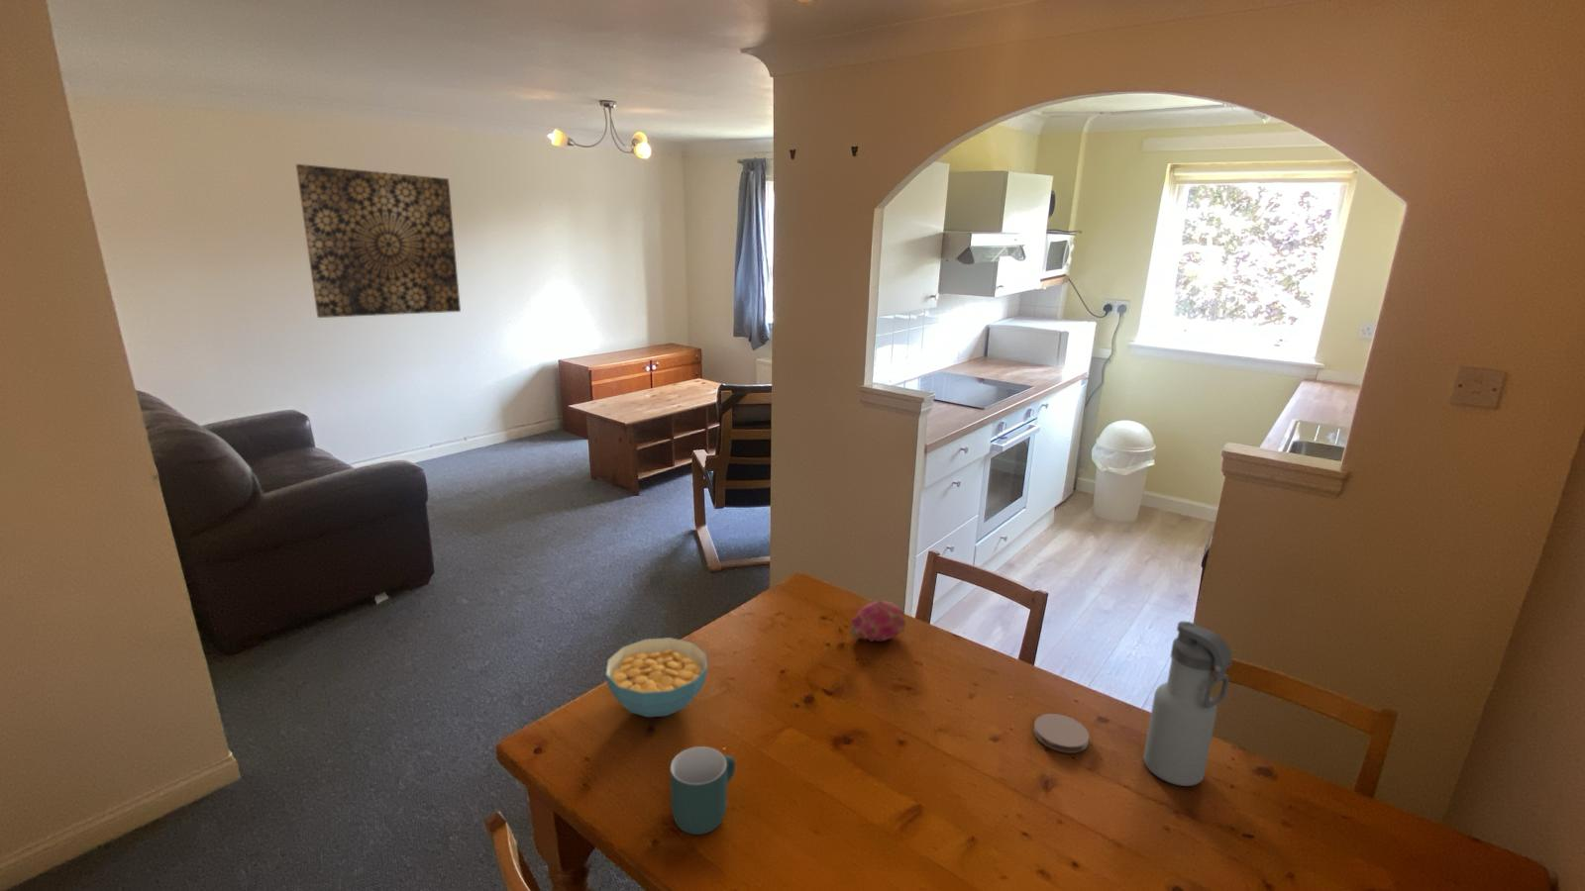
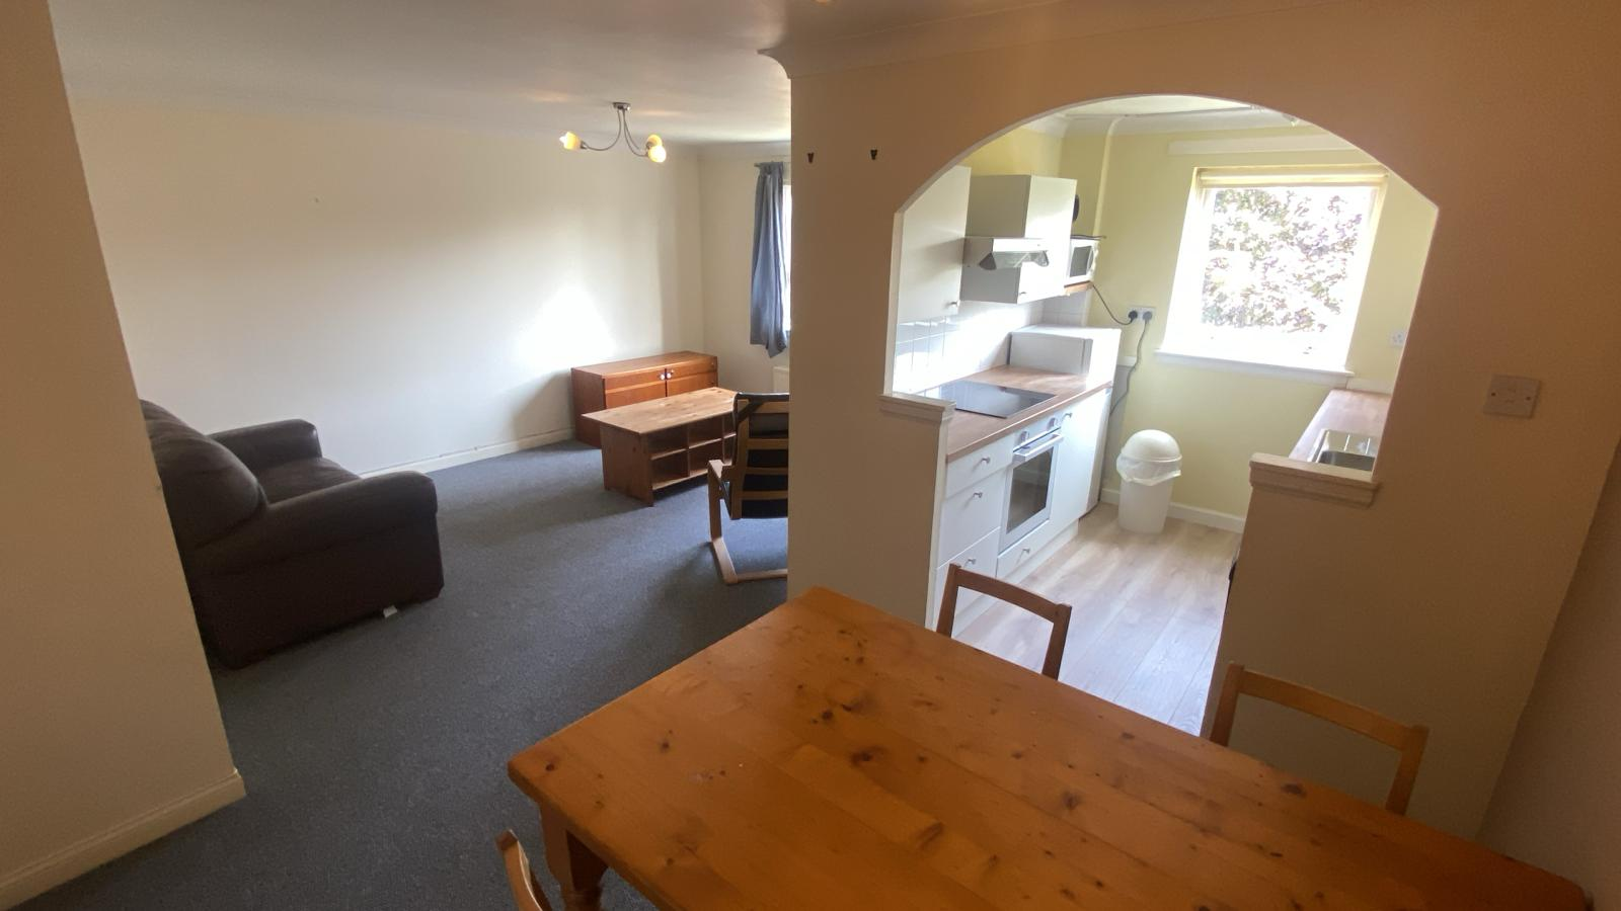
- wall art (385, 245)
- coaster (1061, 732)
- water bottle (1185, 702)
- fruit (877, 619)
- mug (702, 783)
- cereal bowl (656, 685)
